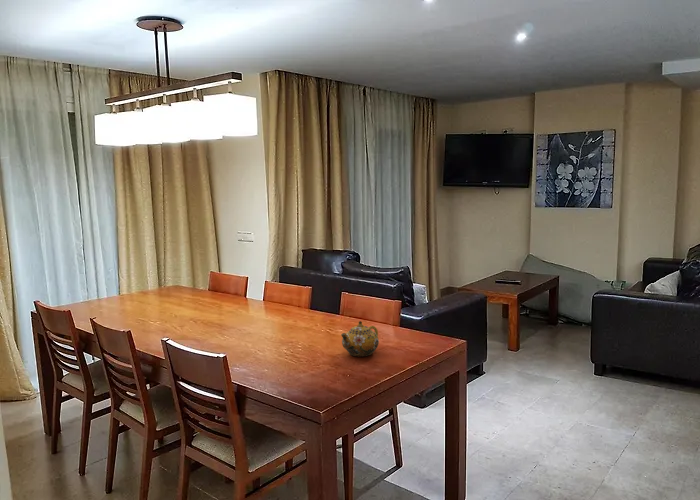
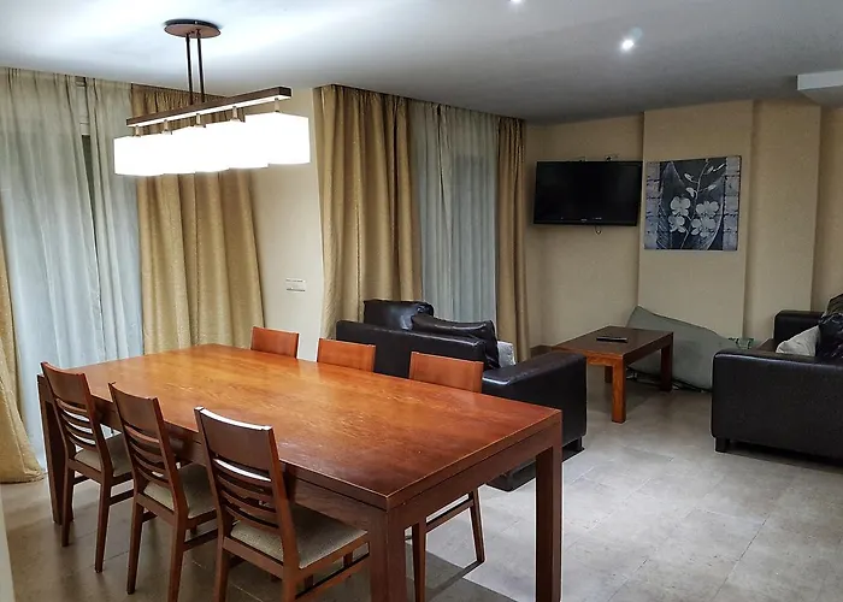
- teapot (360, 337)
